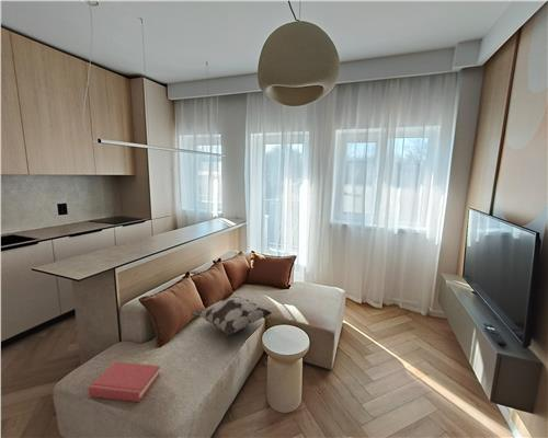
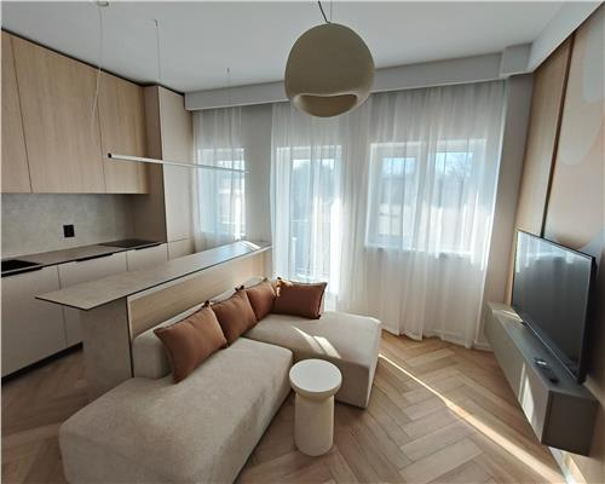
- decorative pillow (231, 313)
- hardback book (126, 380)
